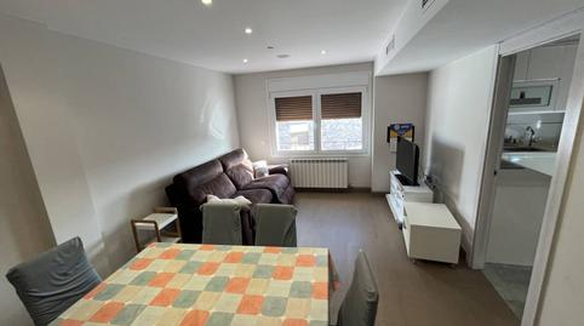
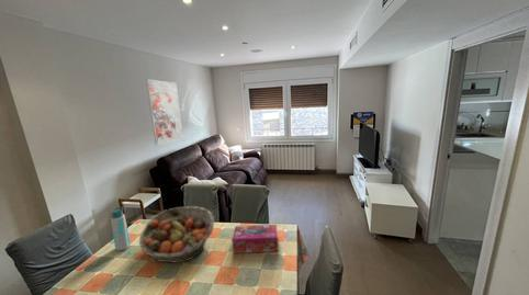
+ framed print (166, 112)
+ water bottle (120, 228)
+ tissue box (256, 238)
+ fruit basket (178, 232)
